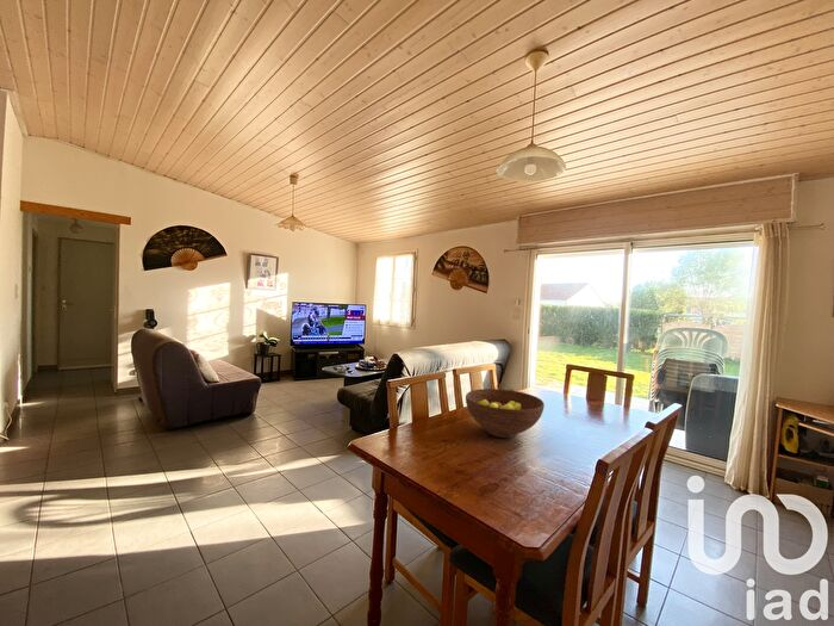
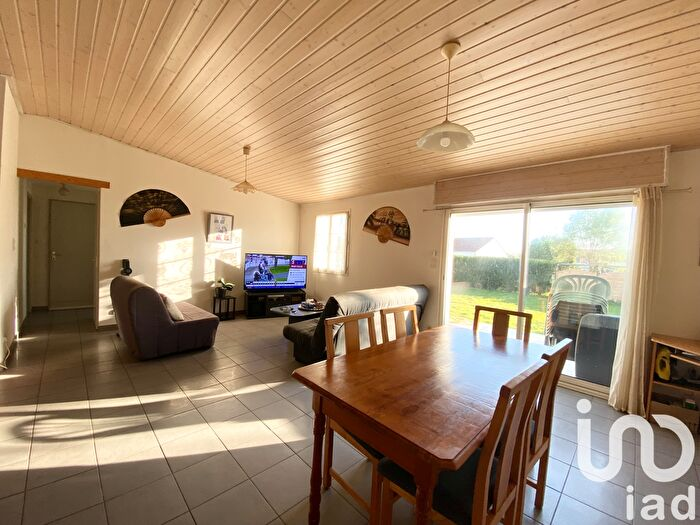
- fruit bowl (503, 415)
